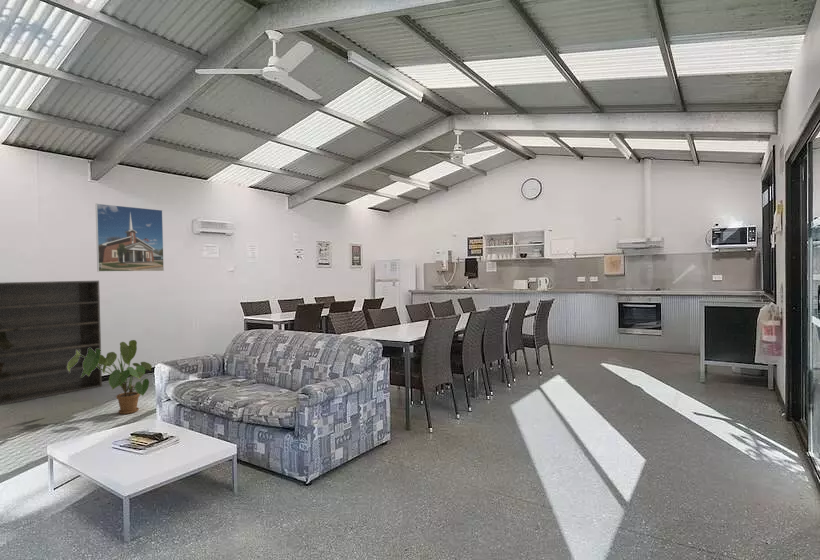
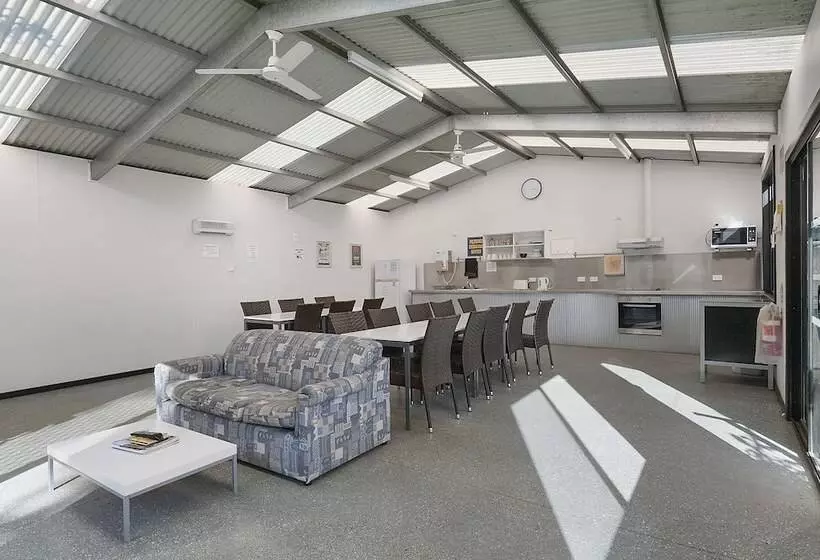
- house plant (115, 377)
- bookshelf (45, 338)
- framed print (131, 239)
